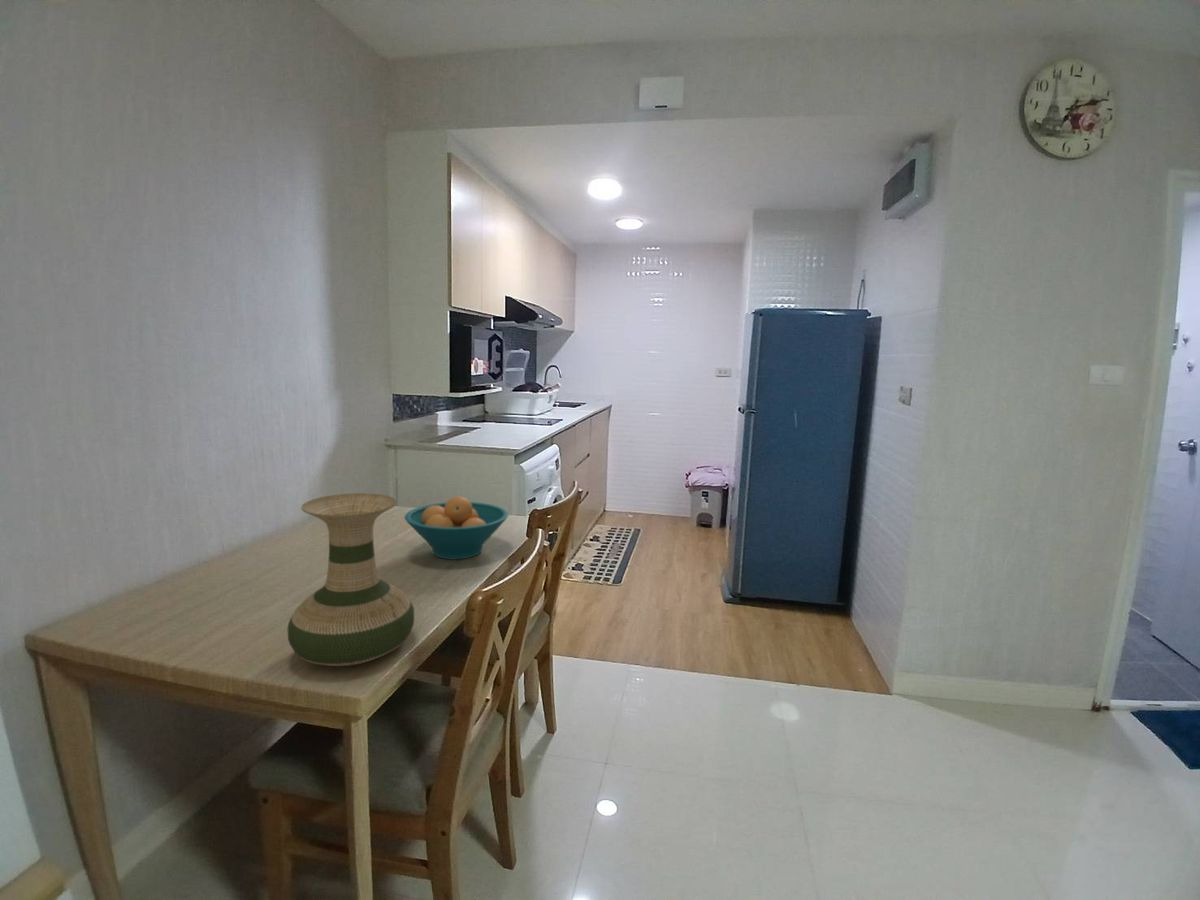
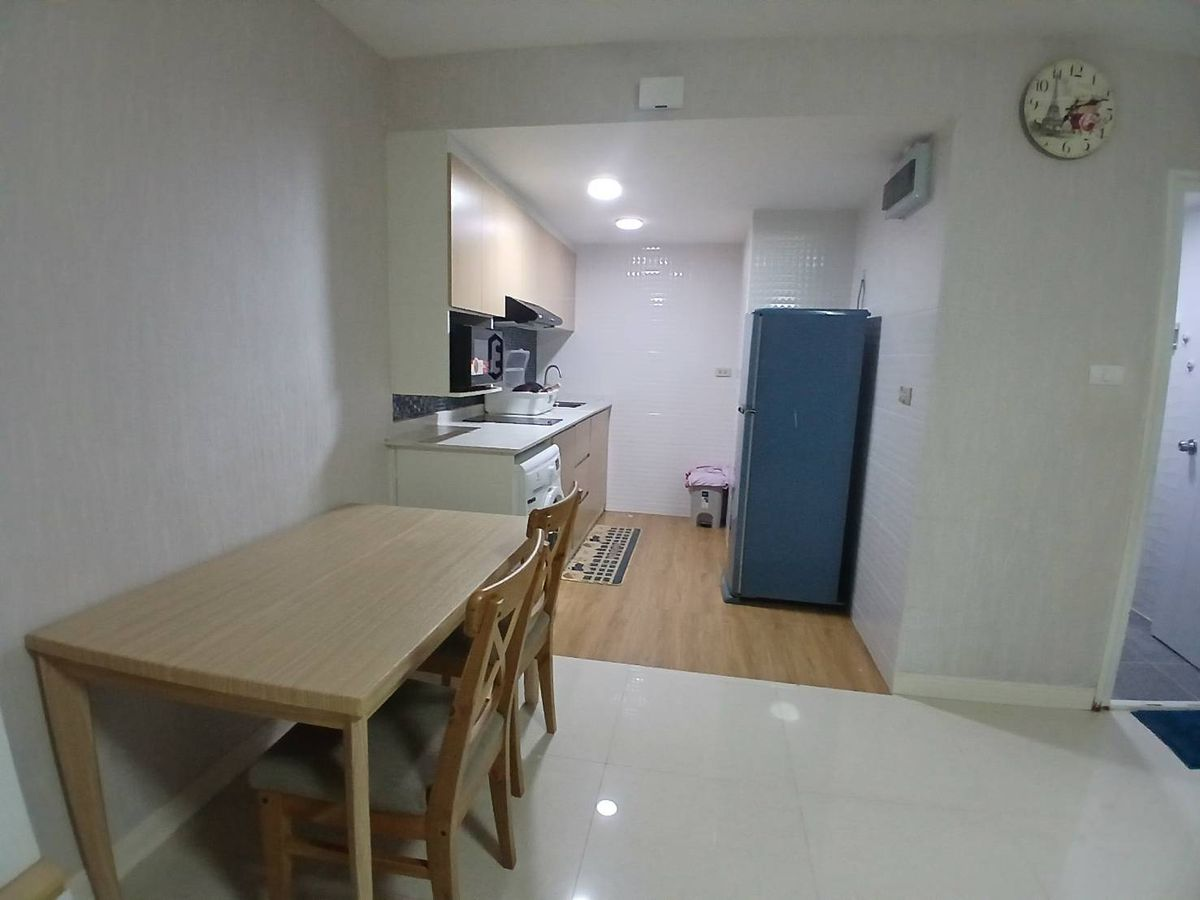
- vase (352, 577)
- fruit bowl (457, 524)
